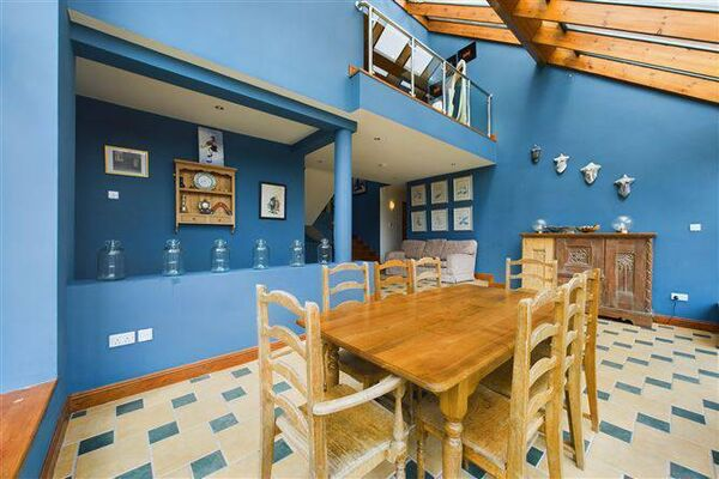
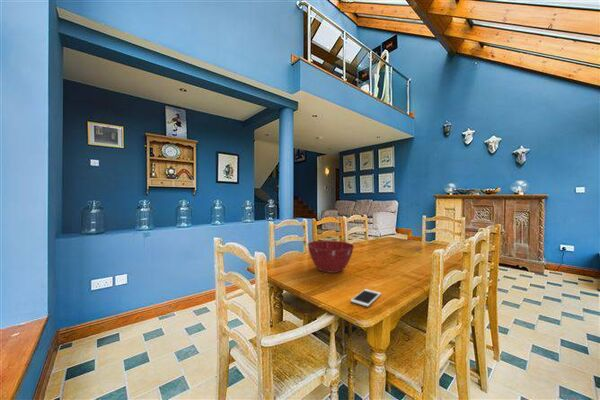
+ cell phone (366, 297)
+ mixing bowl (330, 256)
